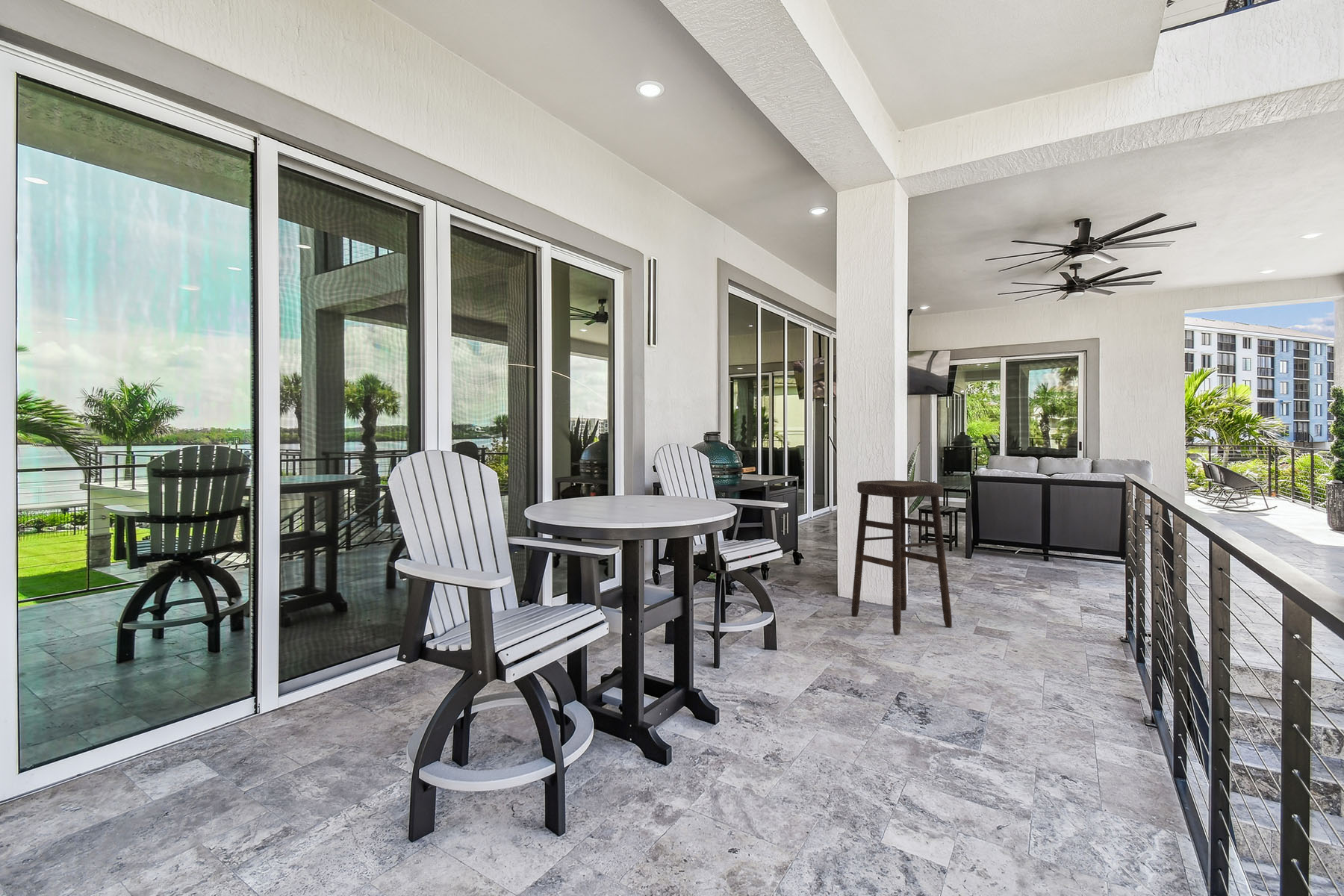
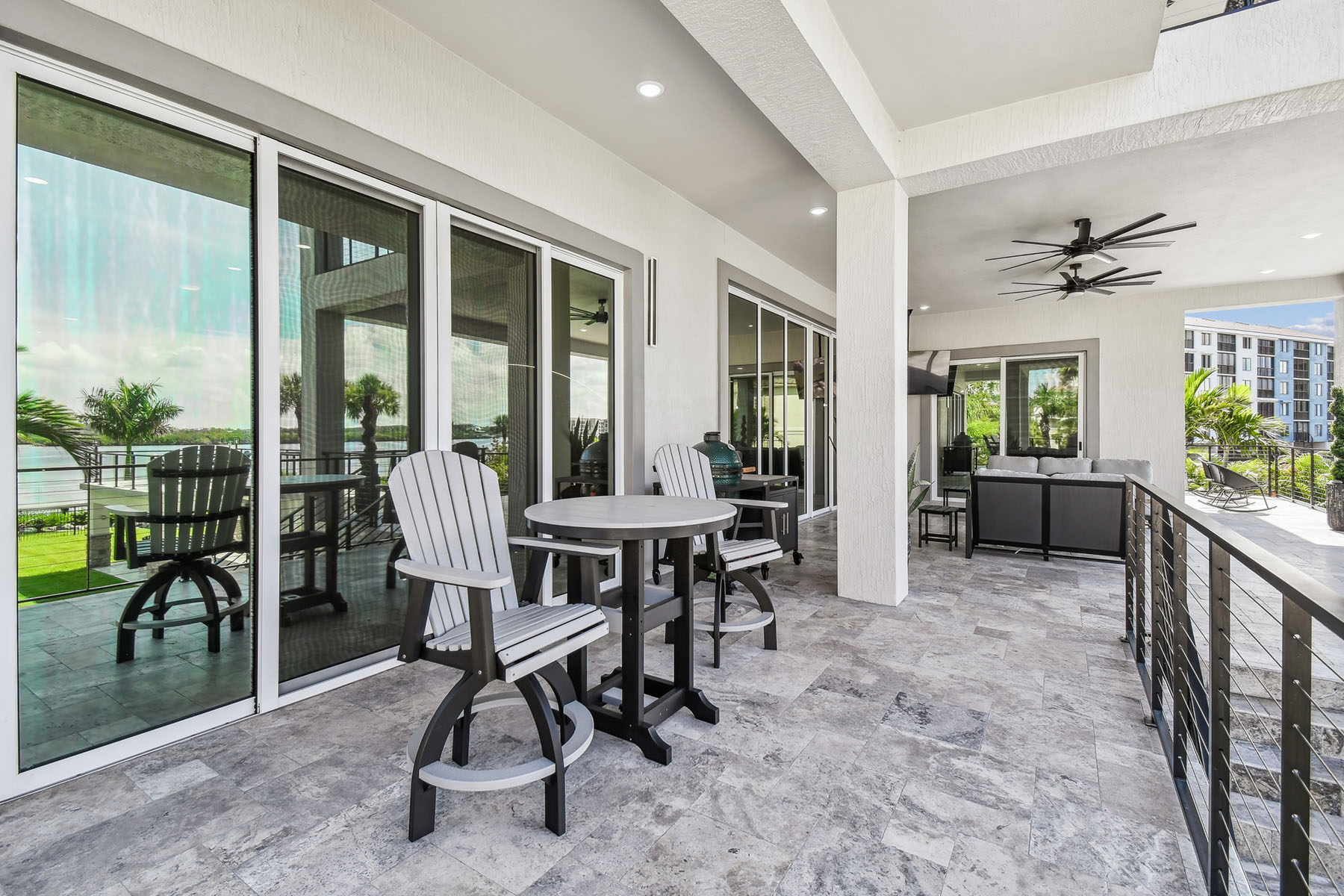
- stool (900, 551)
